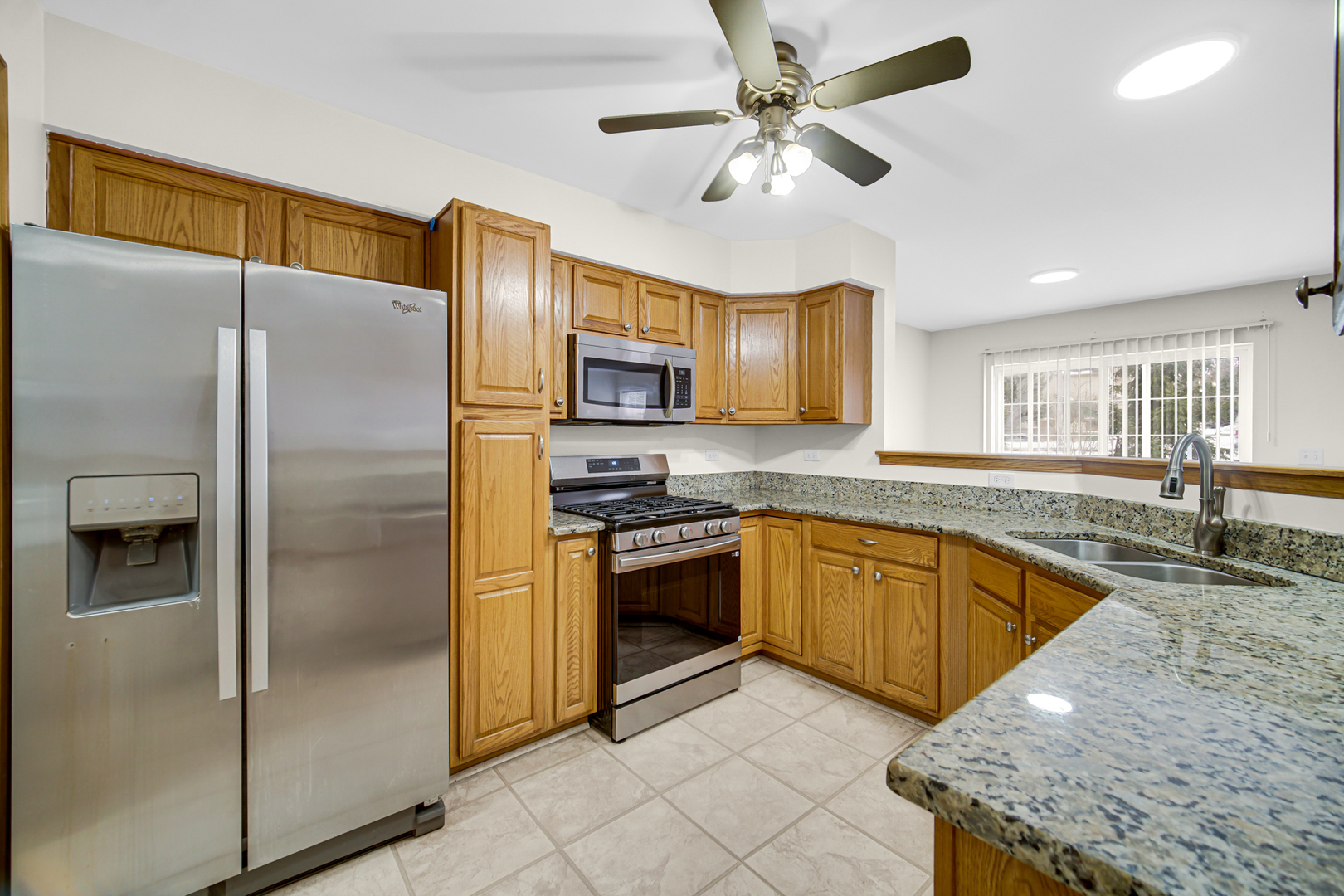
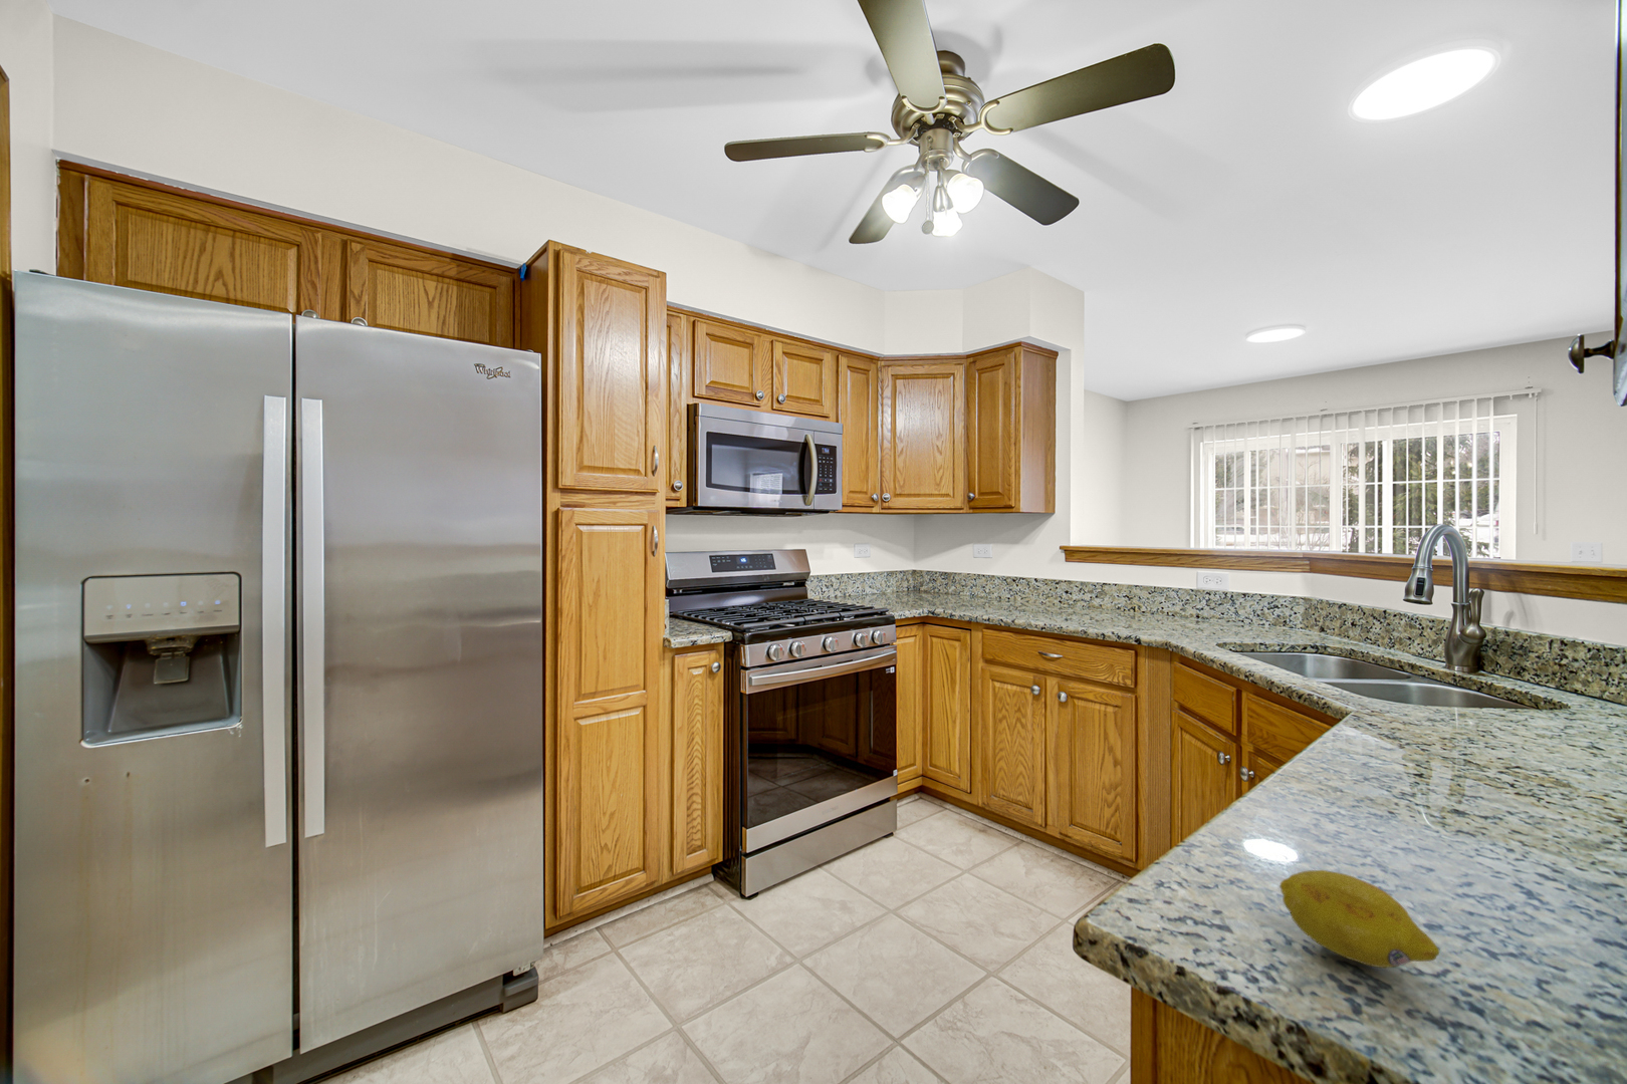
+ fruit (1353, 918)
